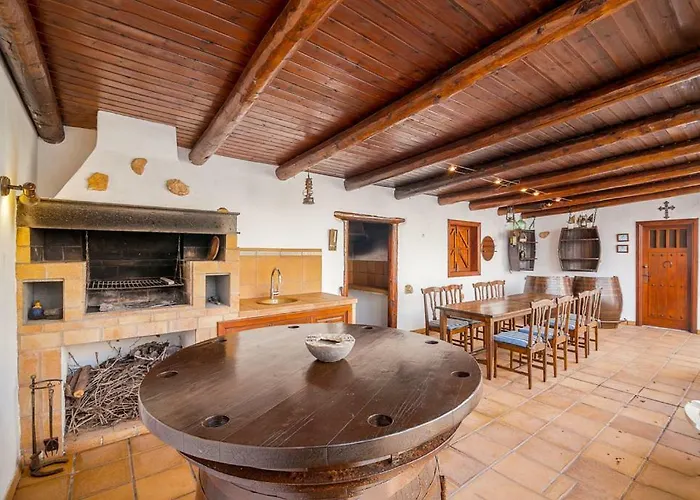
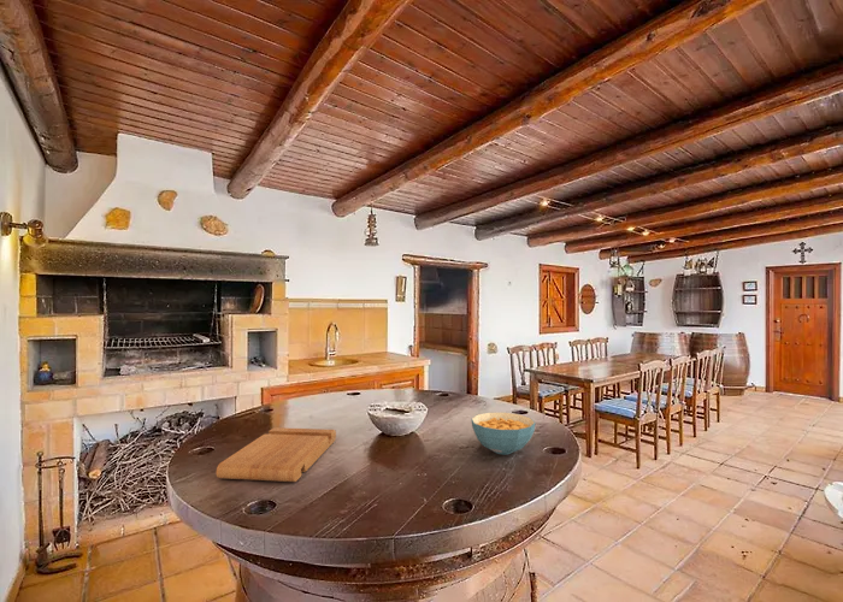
+ cereal bowl (502, 435)
+ cutting board (283, 450)
